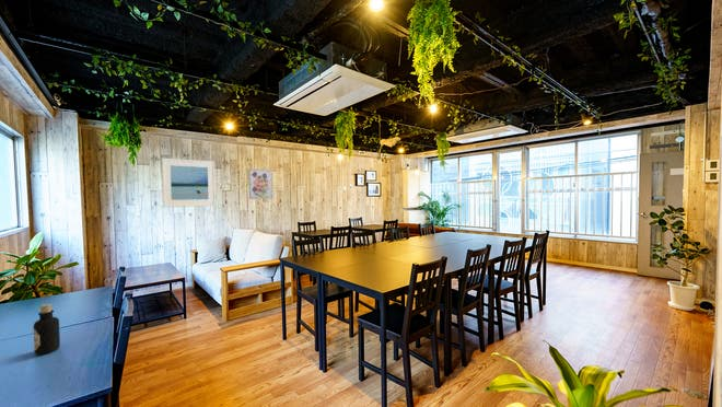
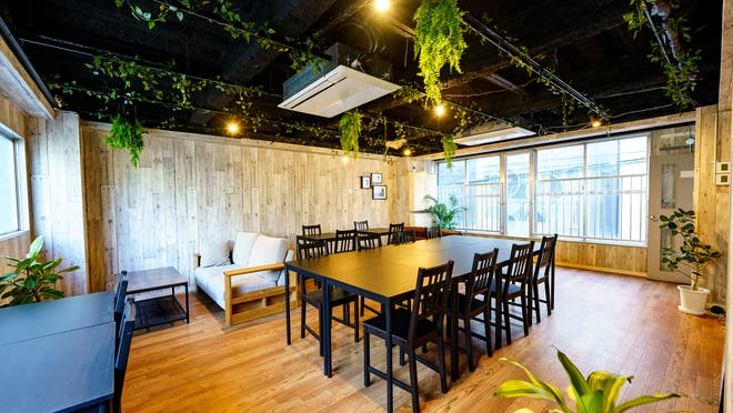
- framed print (189, 183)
- wall art (260, 184)
- bottle (46, 327)
